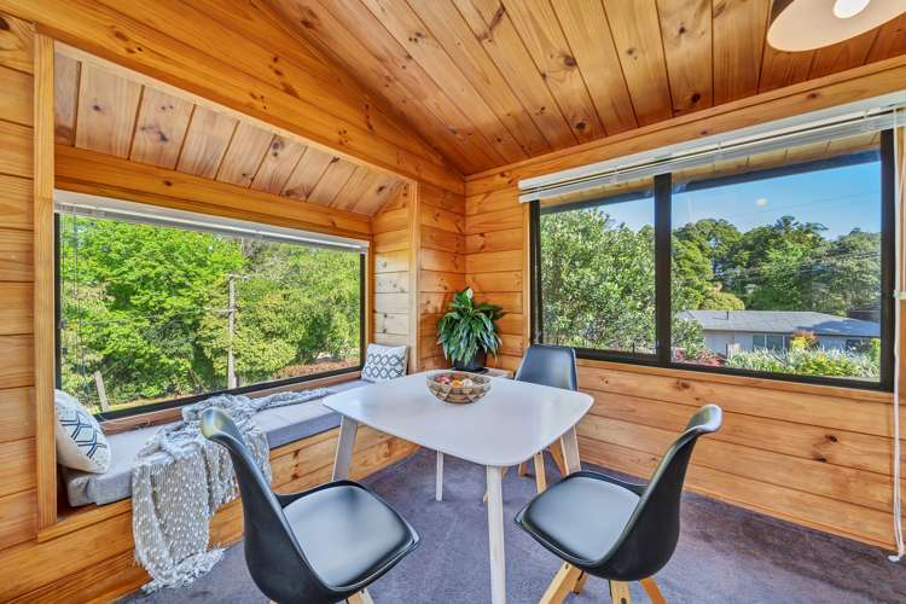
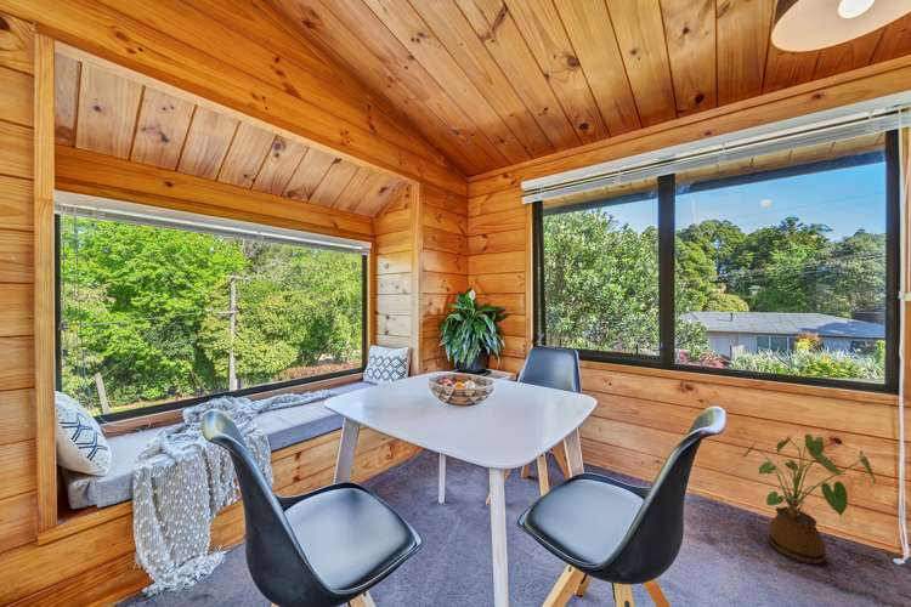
+ house plant (803, 498)
